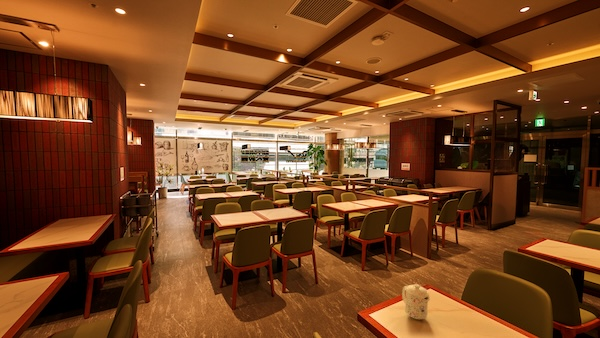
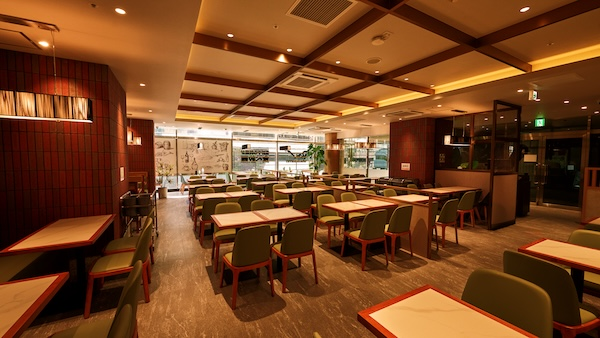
- mug (414, 299)
